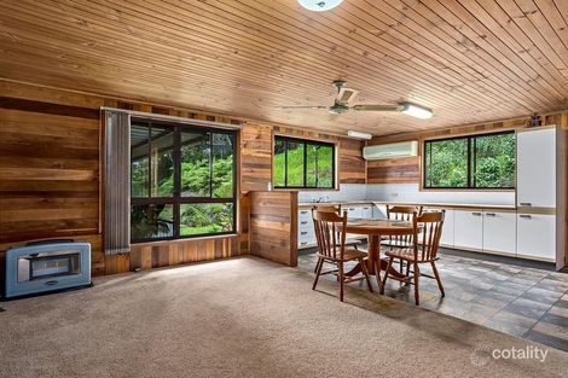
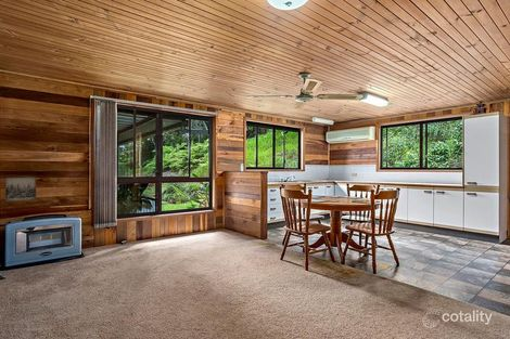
+ wall art (21, 188)
